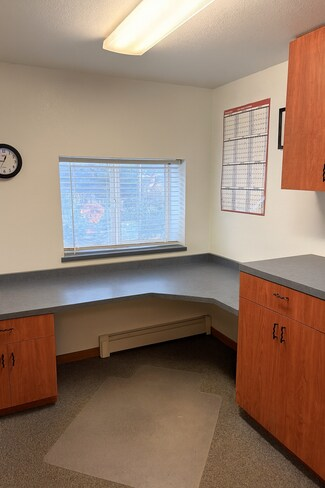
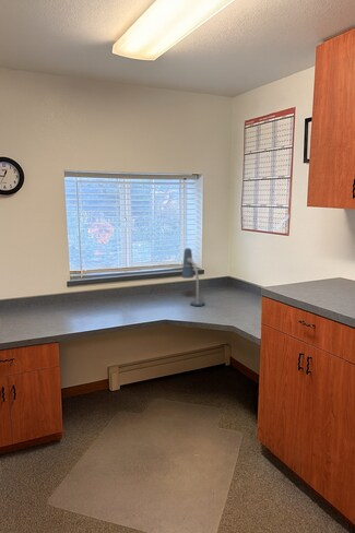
+ desk lamp (192, 275)
